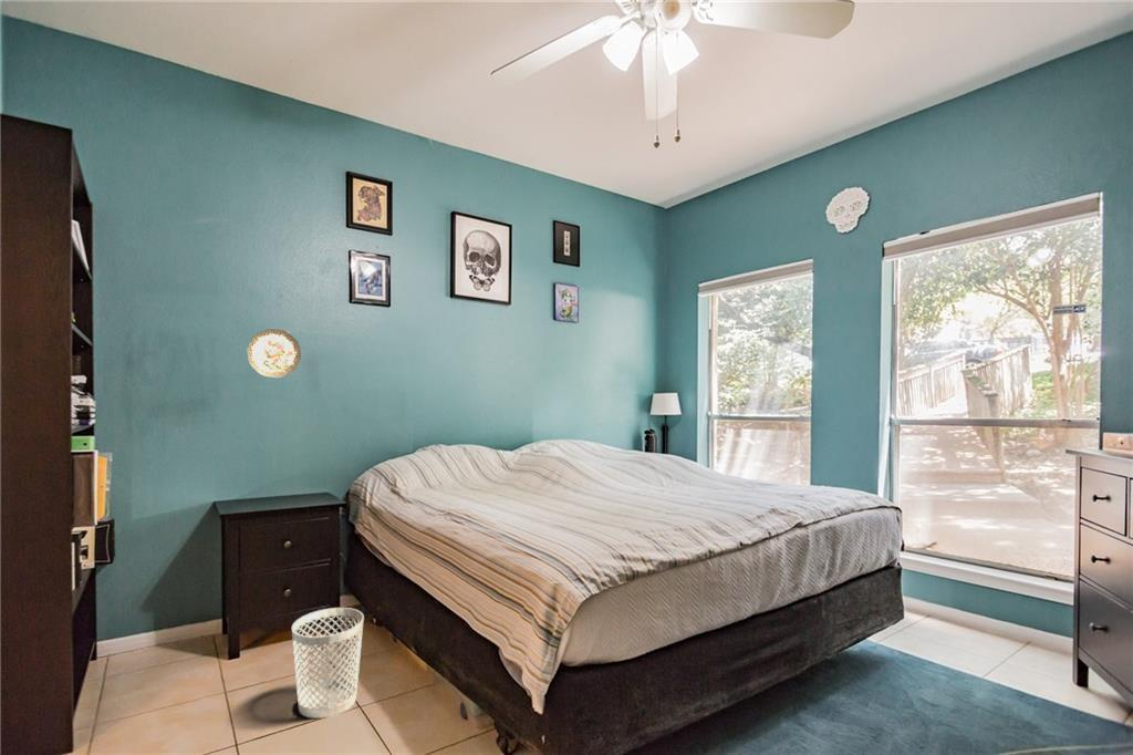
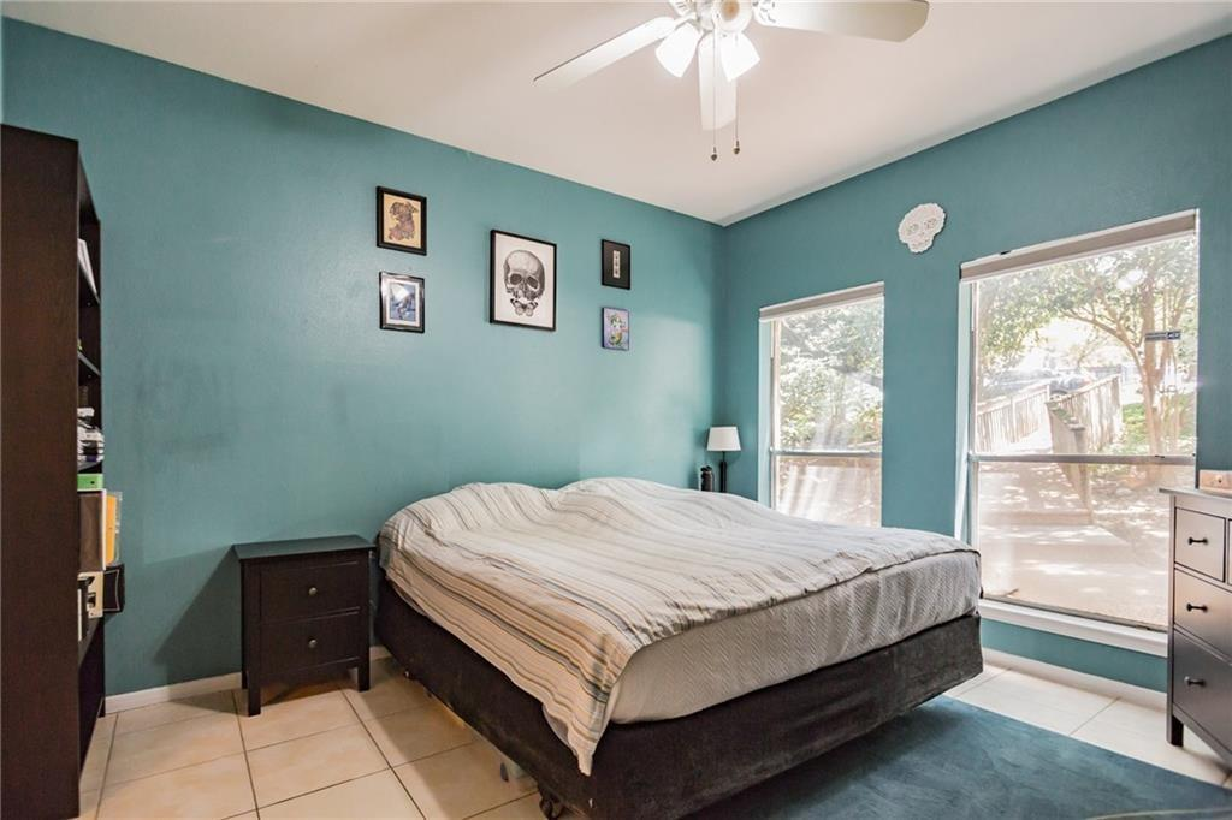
- wastebasket (328, 662)
- decorative plate (274, 353)
